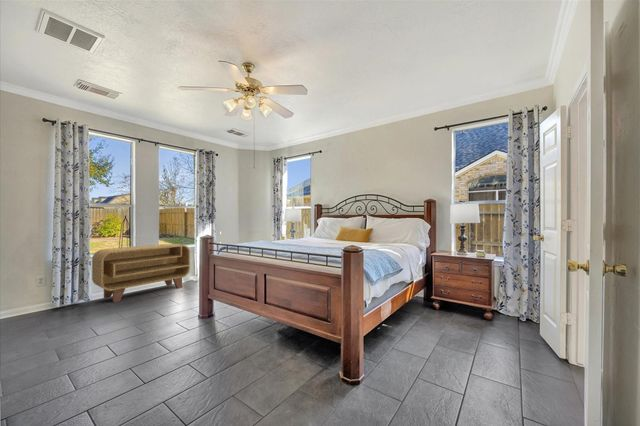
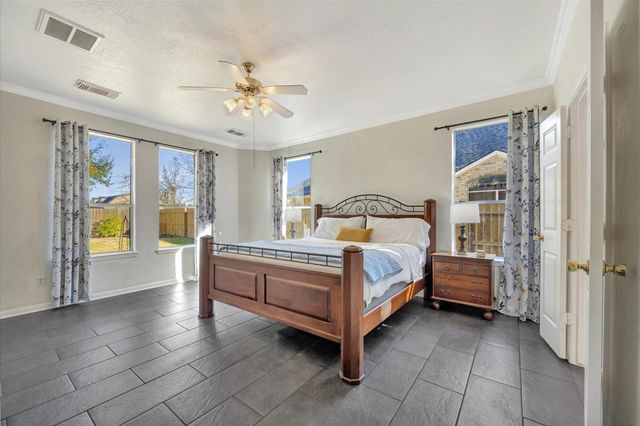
- media console (145, 269)
